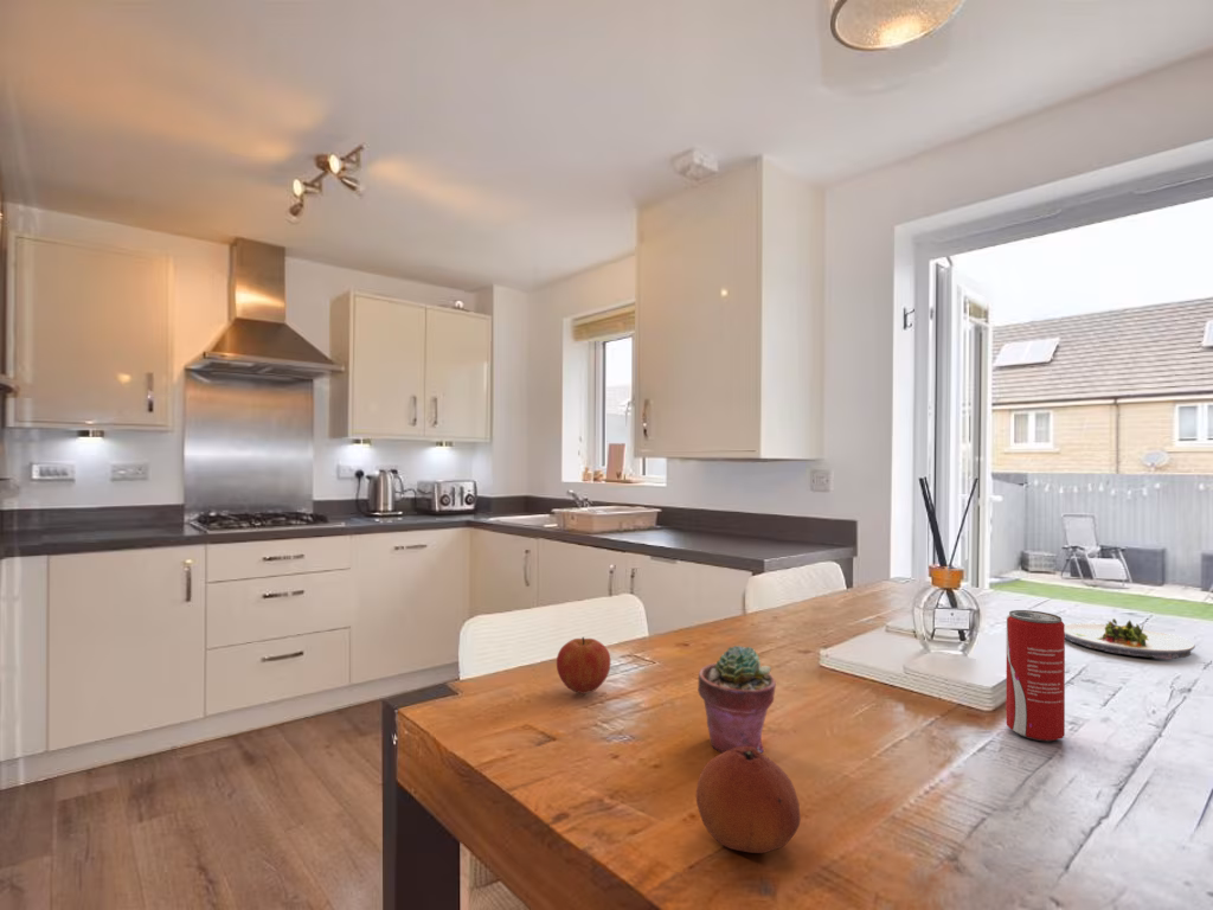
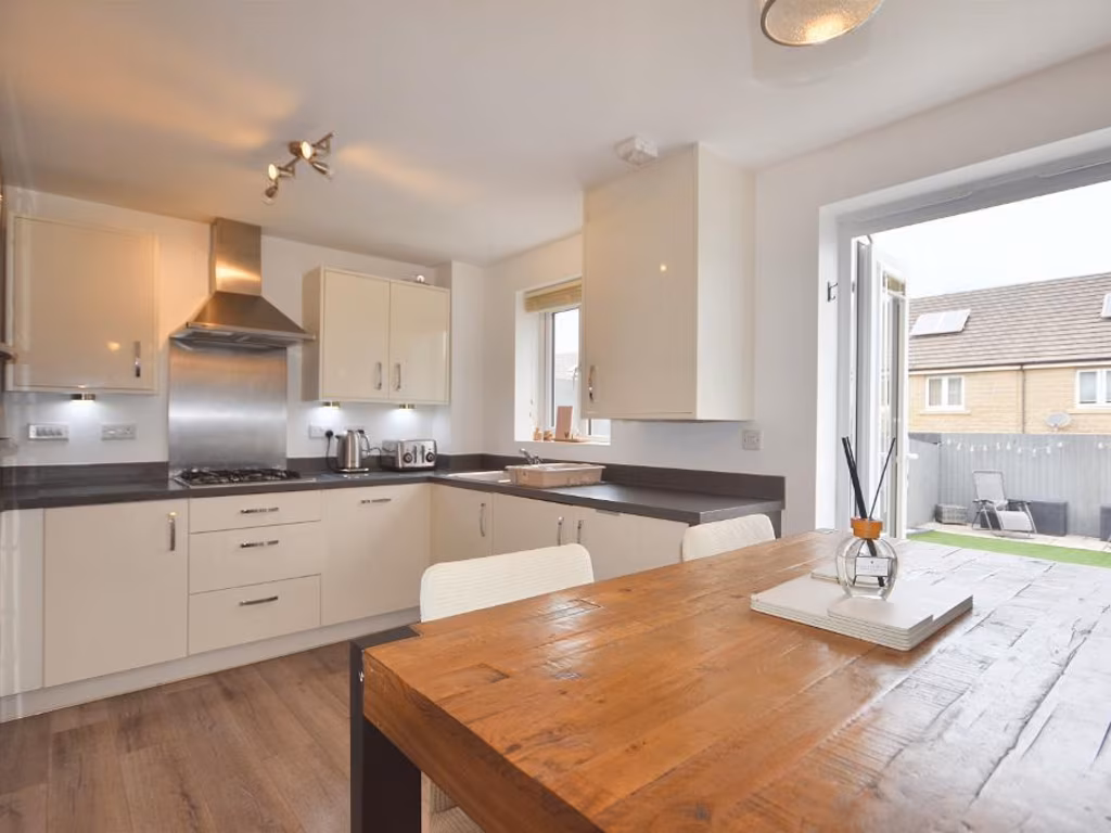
- apple (583, 664)
- beverage can (1034, 673)
- fruit (747, 796)
- potted succulent (736, 696)
- salad plate (1123, 632)
